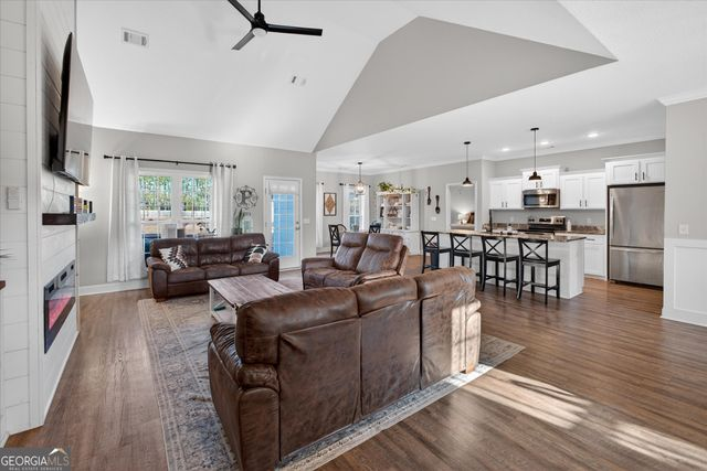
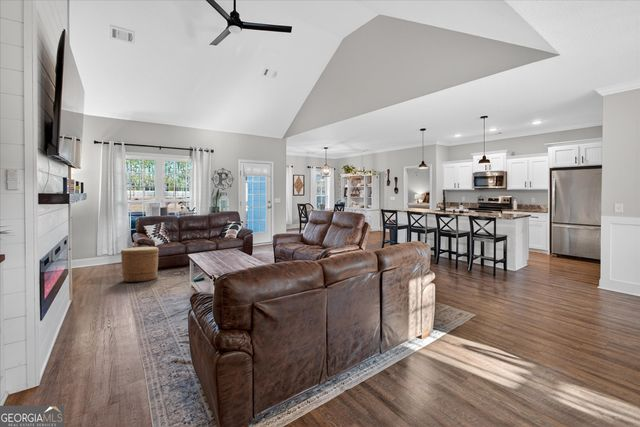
+ basket (140, 263)
